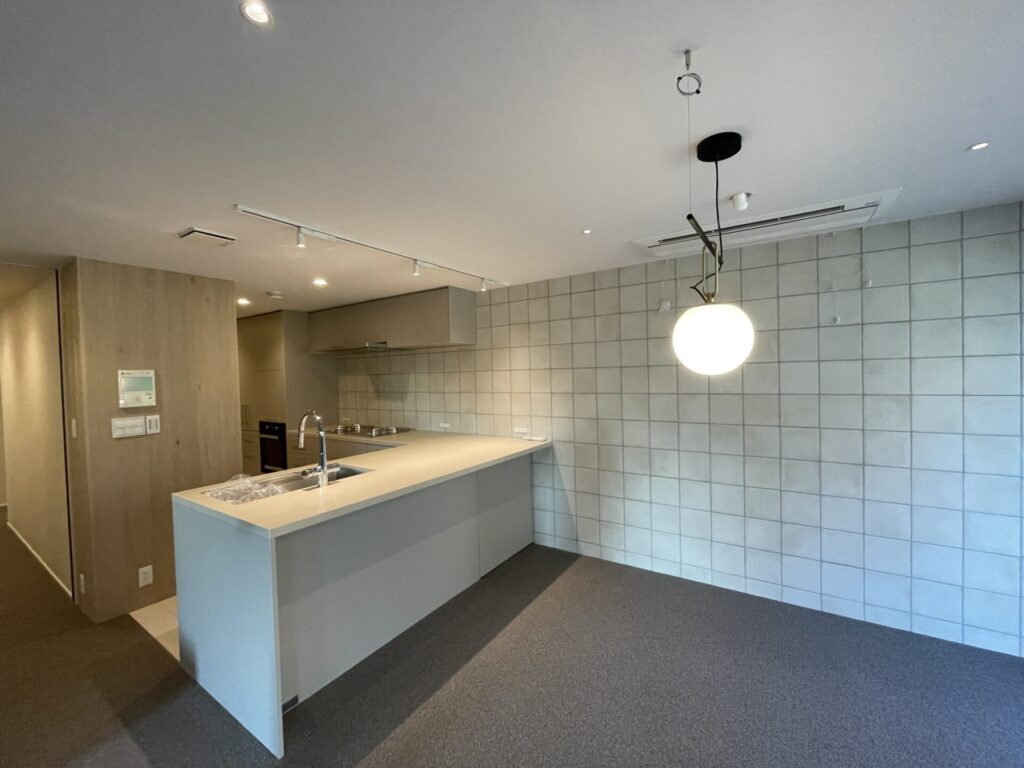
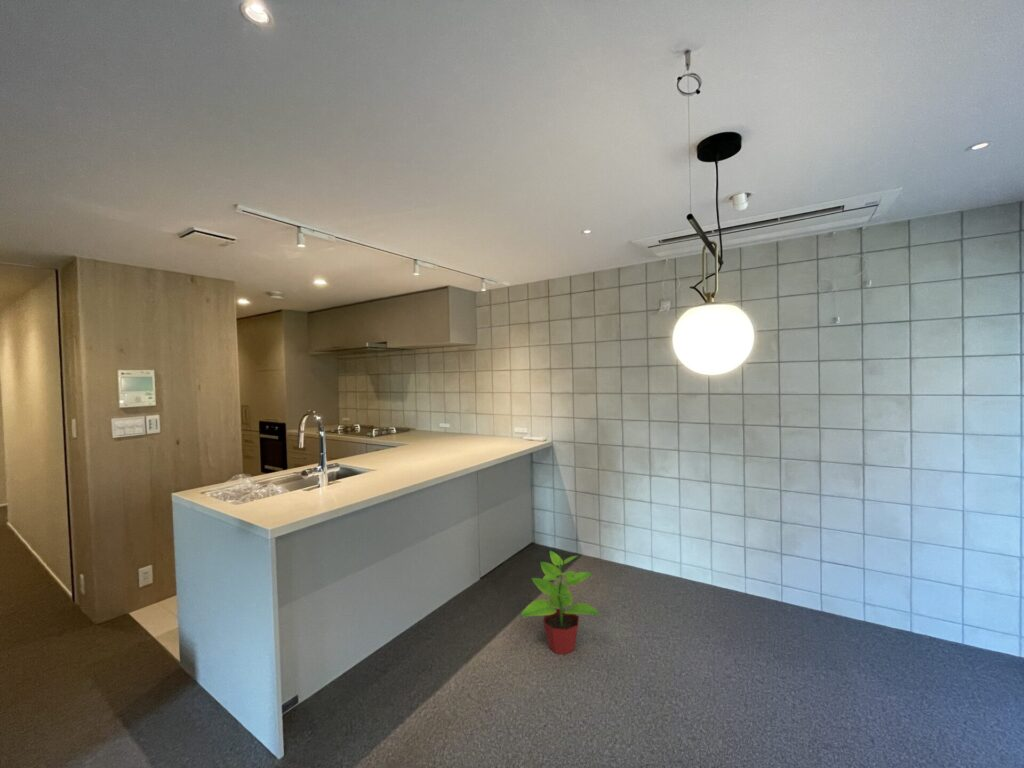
+ potted plant (563, 599)
